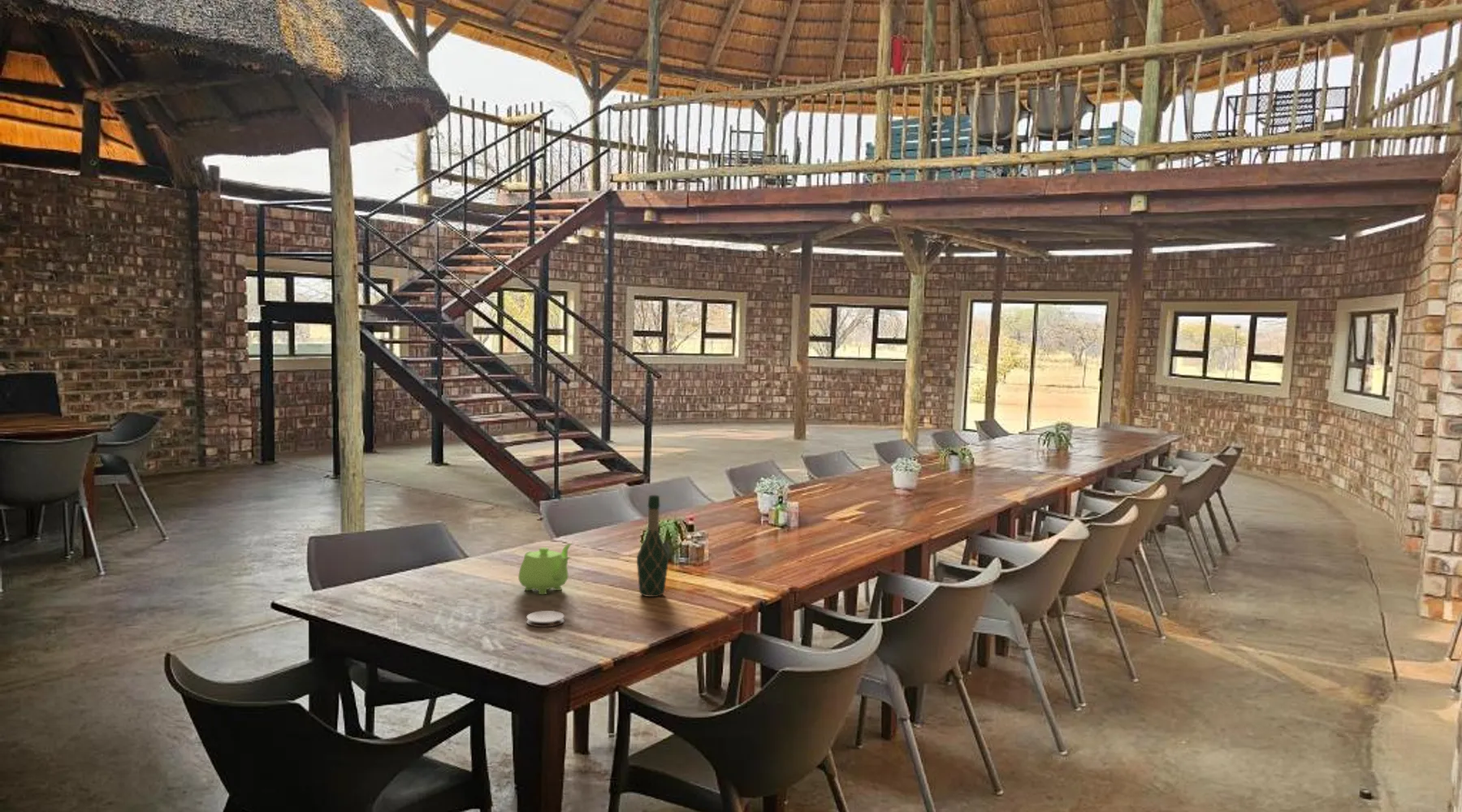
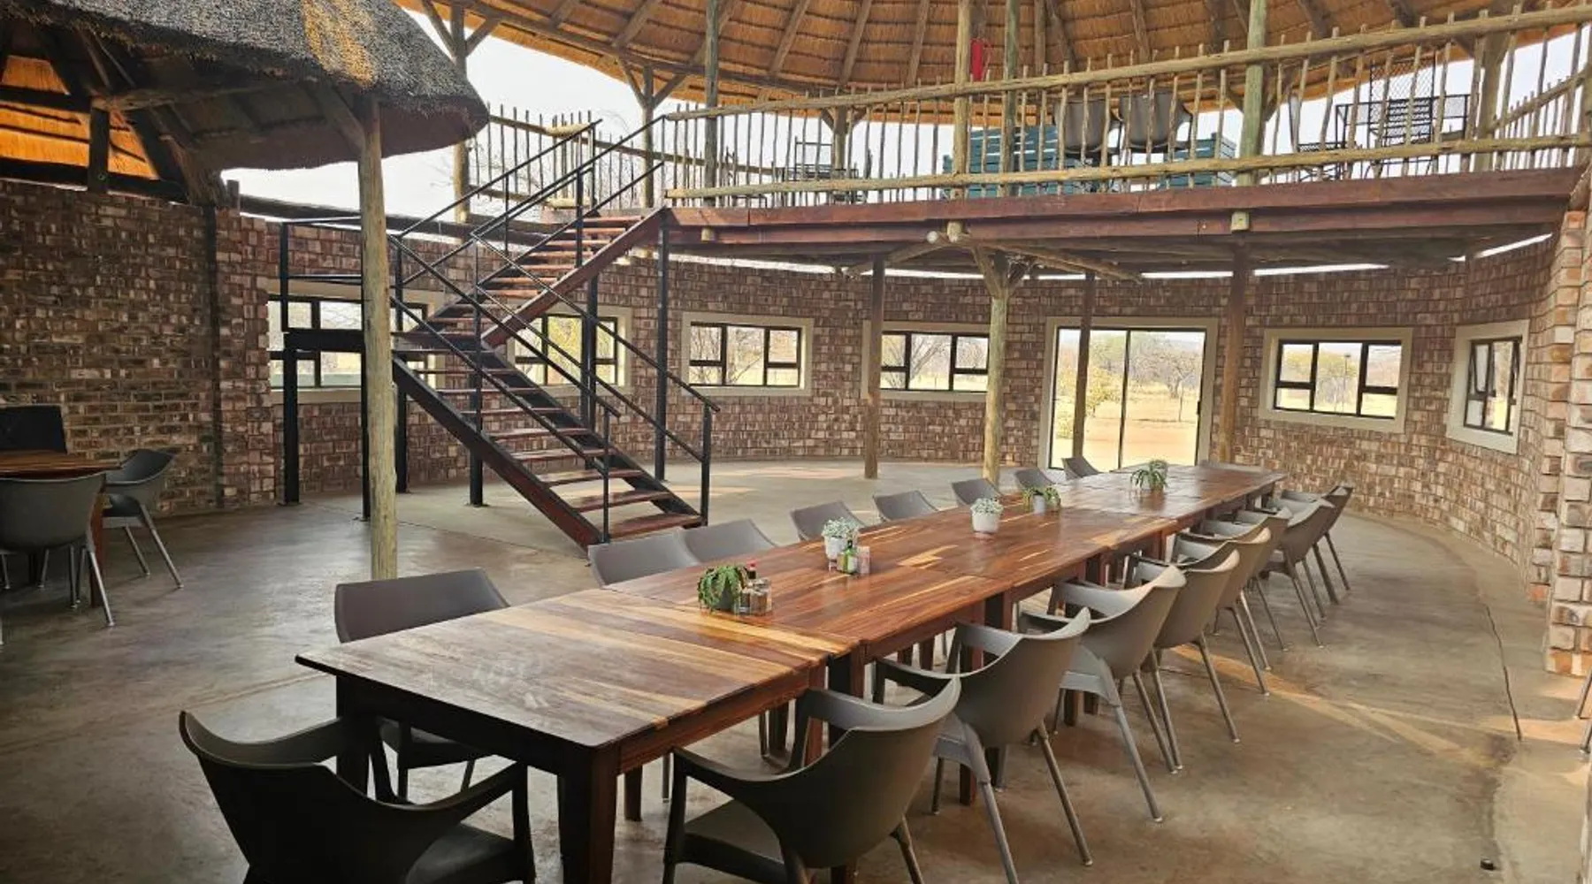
- coaster (545, 618)
- teapot (551, 568)
- wine bottle (652, 545)
